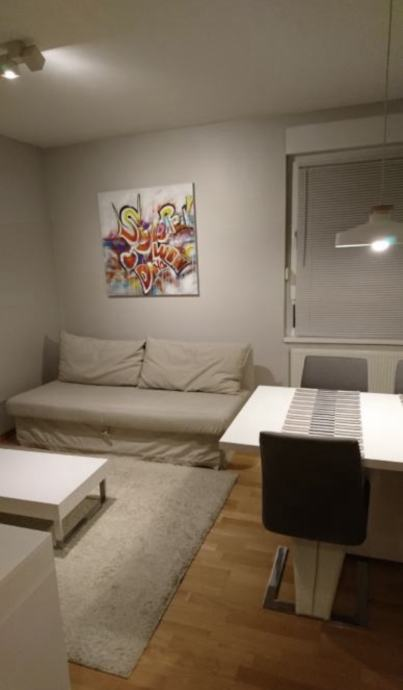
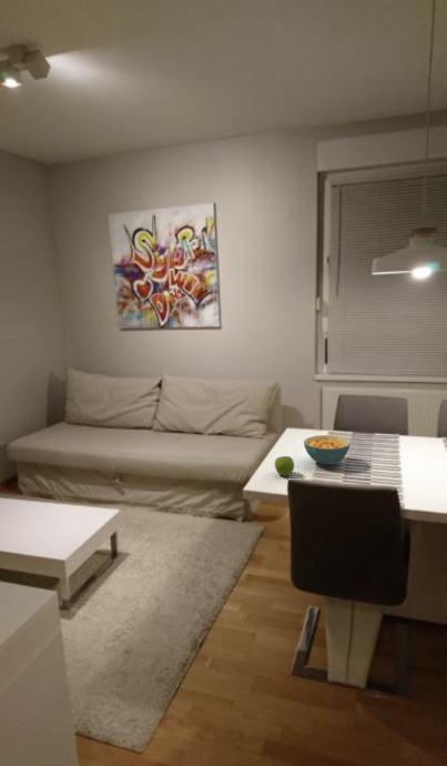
+ fruit (284, 464)
+ cereal bowl (326, 452)
